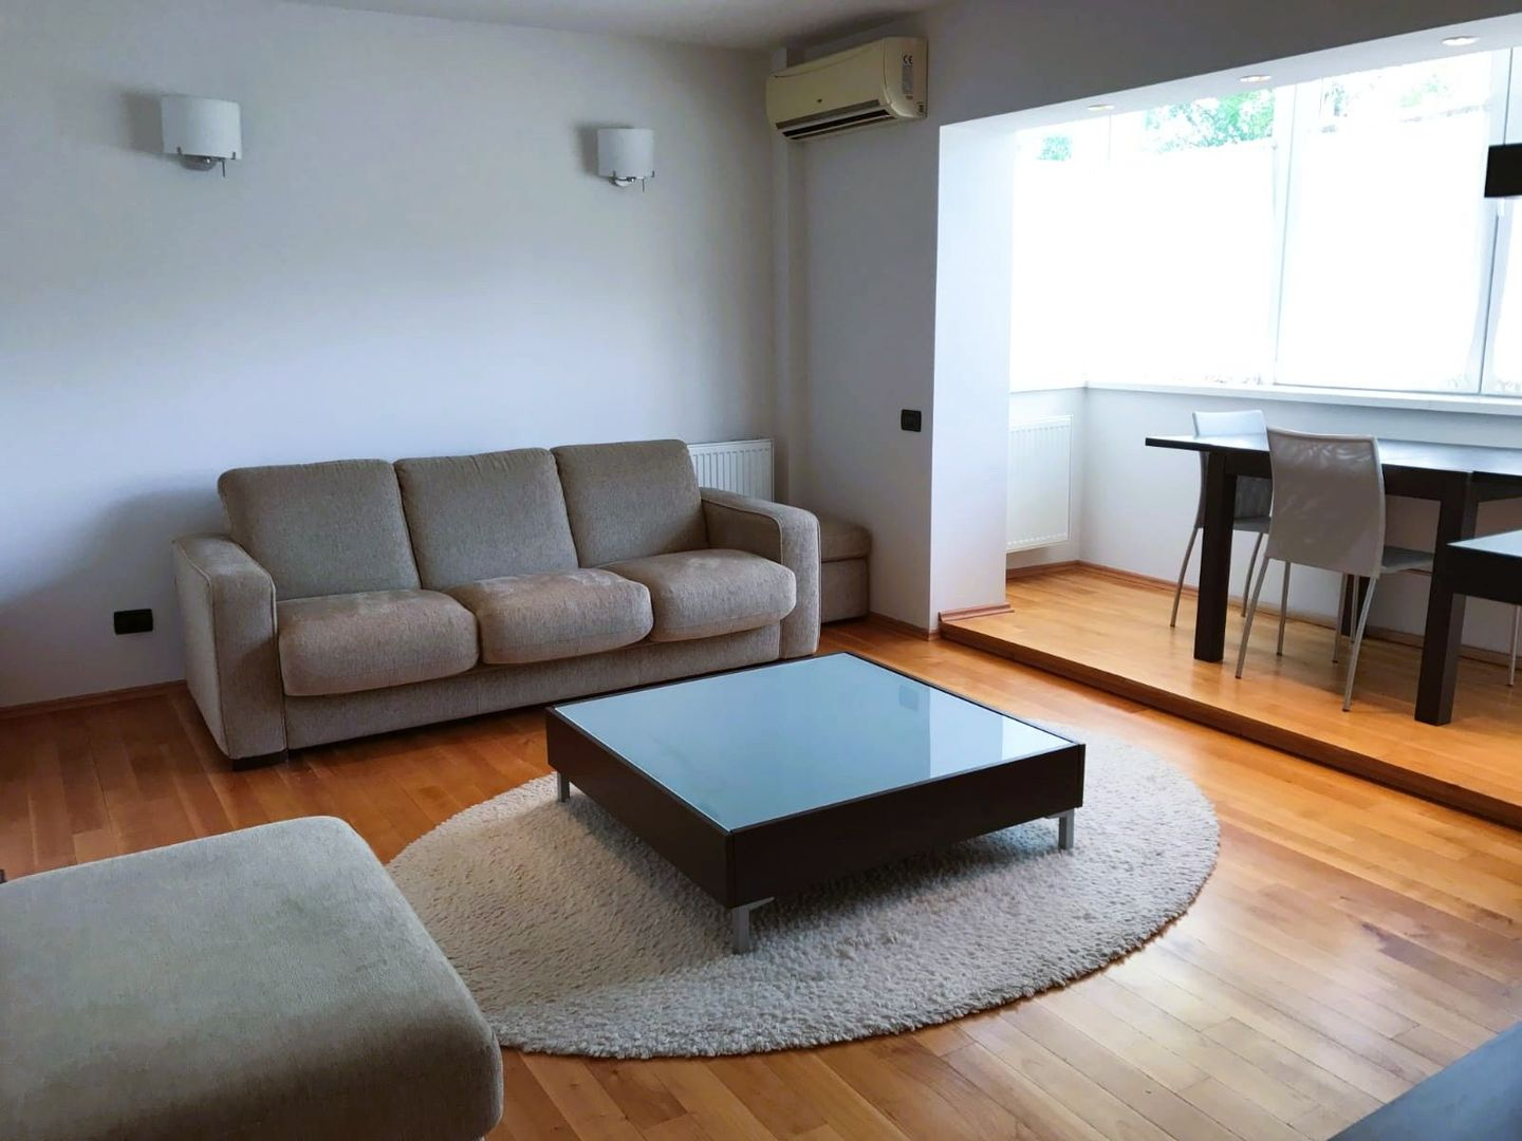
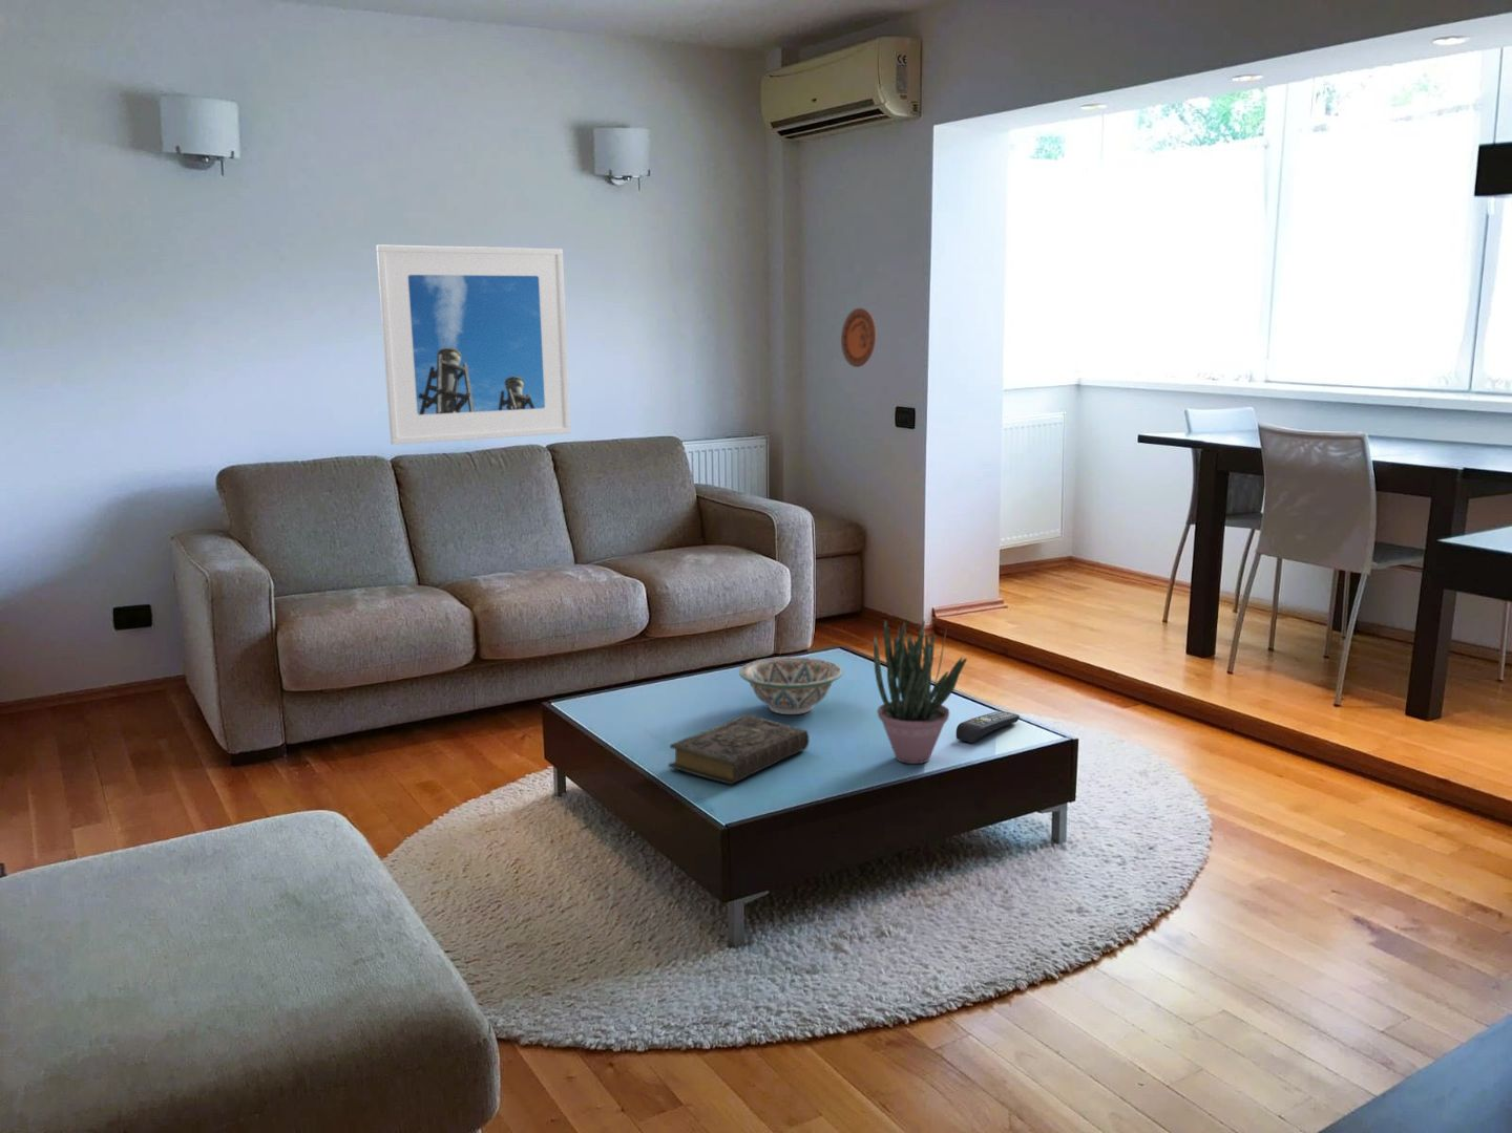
+ remote control (987, 722)
+ decorative bowl (791, 688)
+ decorative plate (858, 338)
+ book (739, 747)
+ potted plant (916, 690)
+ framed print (477, 344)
